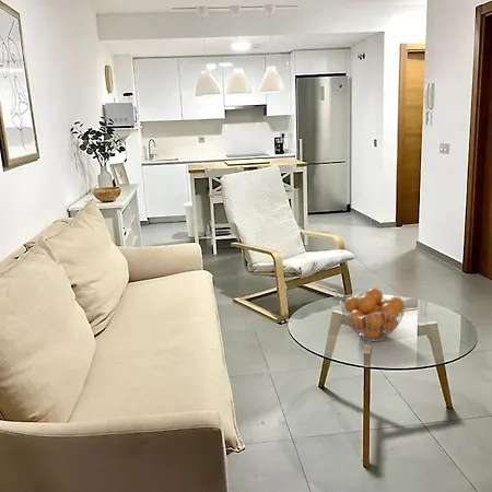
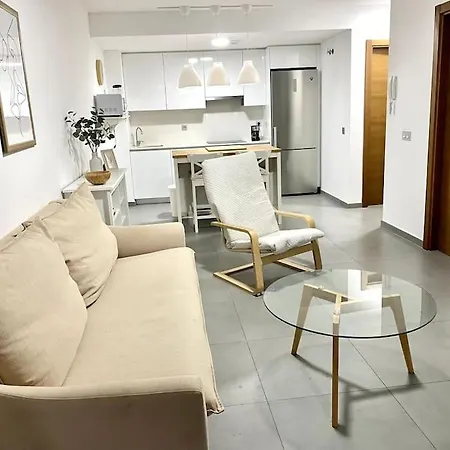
- fruit basket (372, 314)
